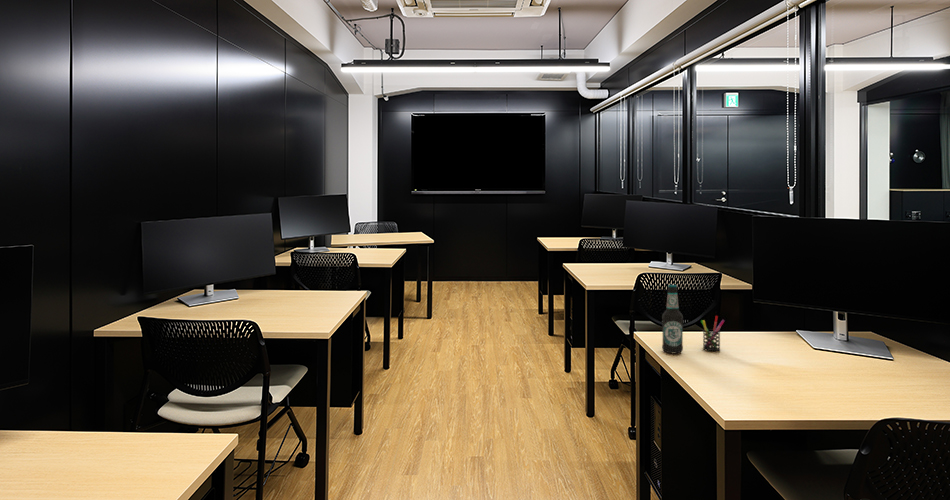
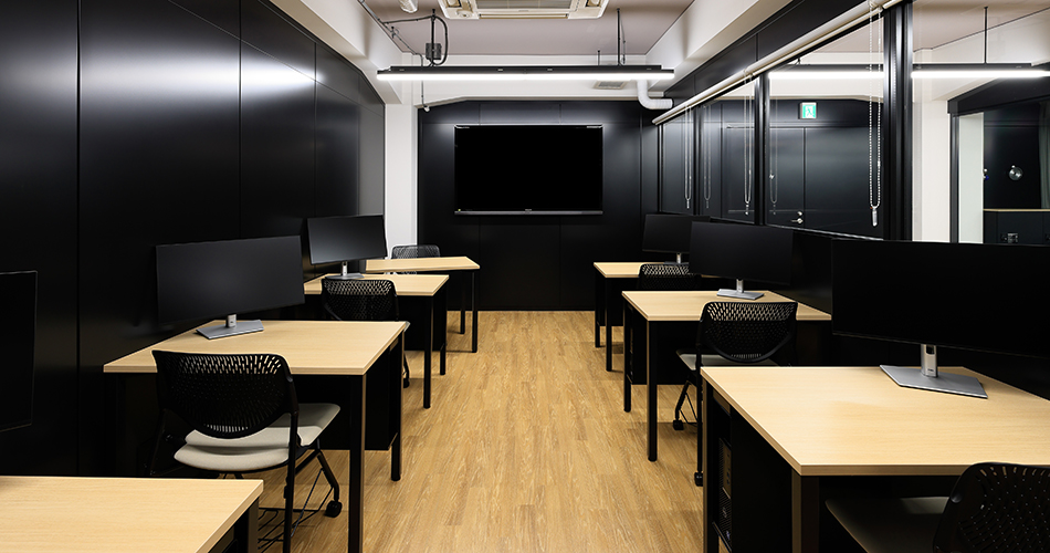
- bottle (672, 318)
- pen holder (710, 332)
